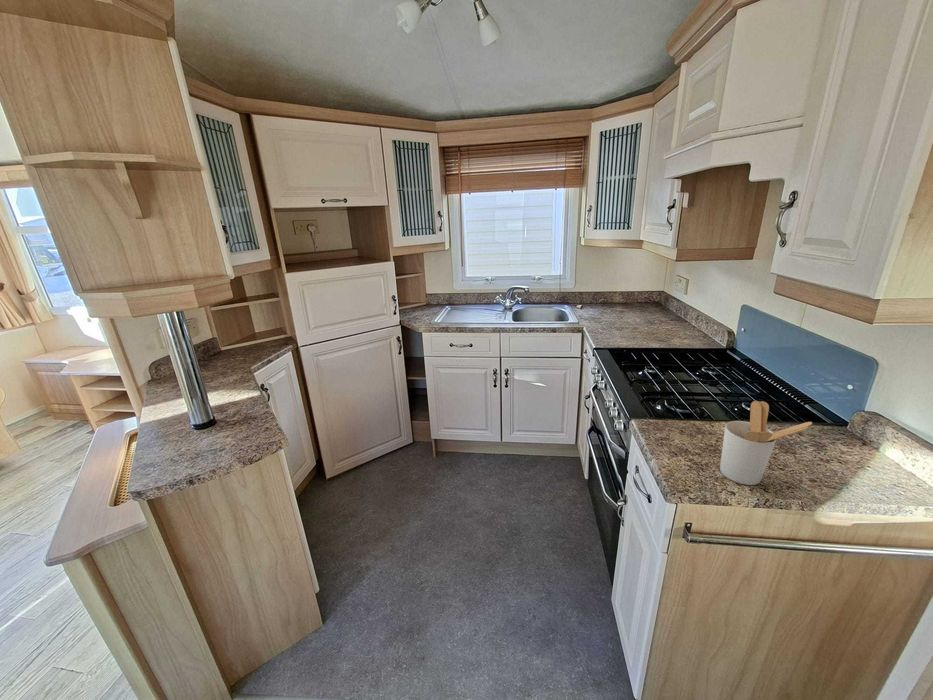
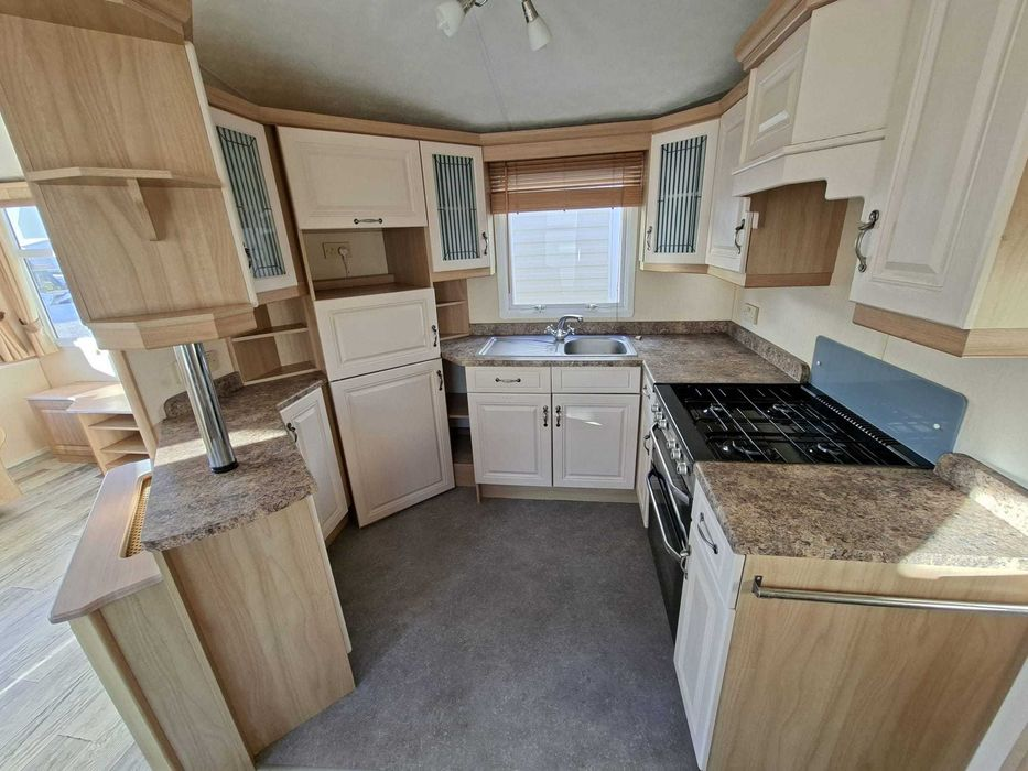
- utensil holder (761, 446)
